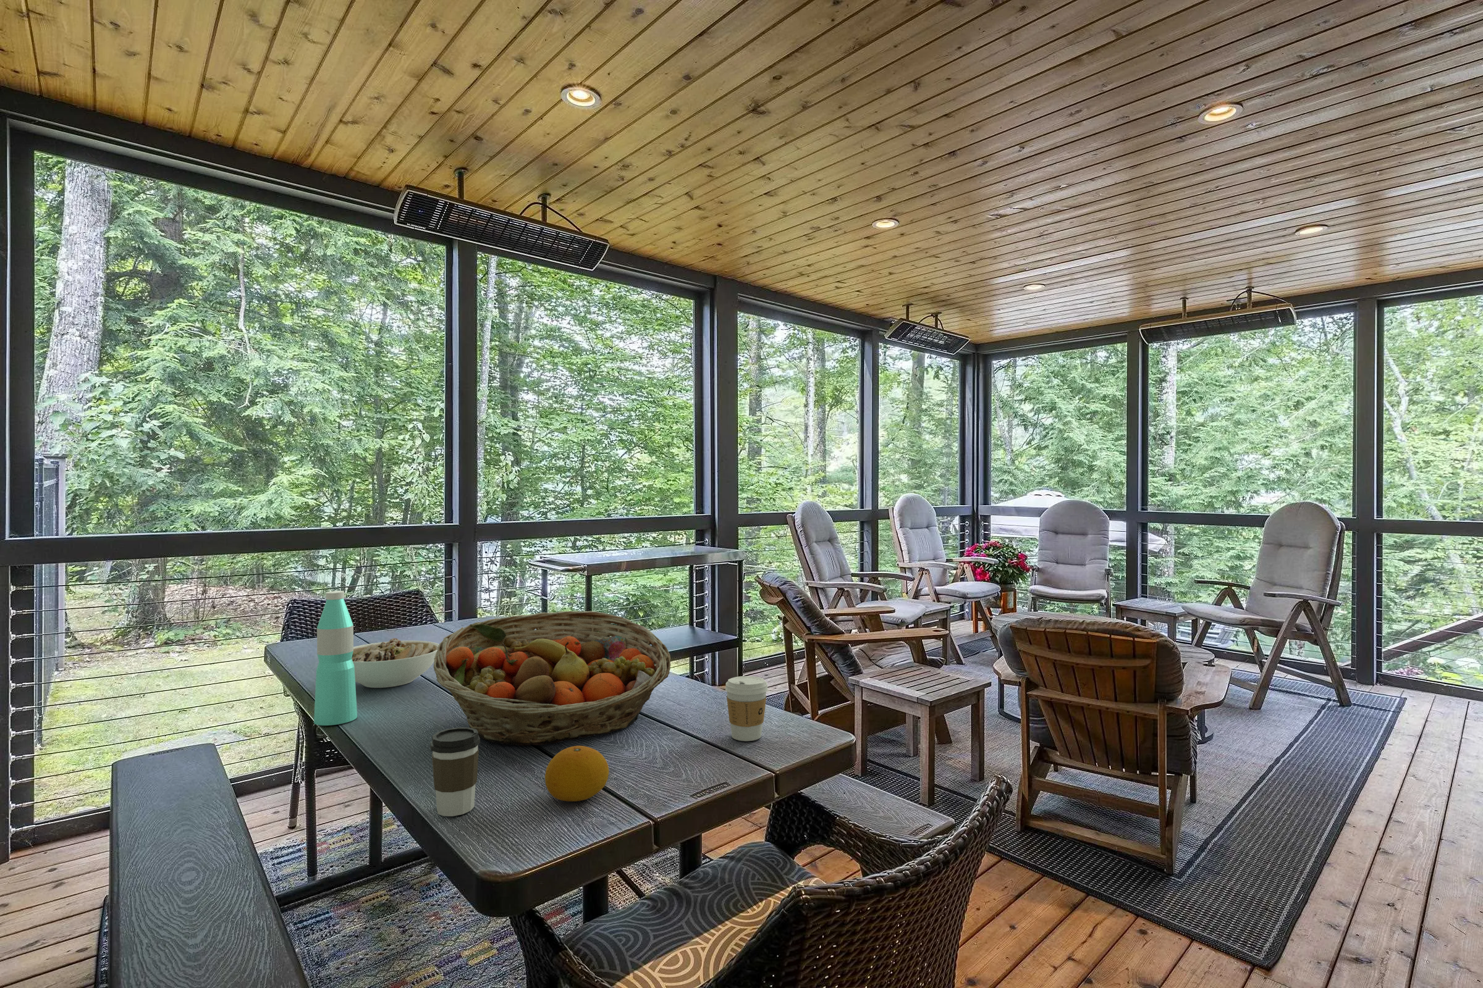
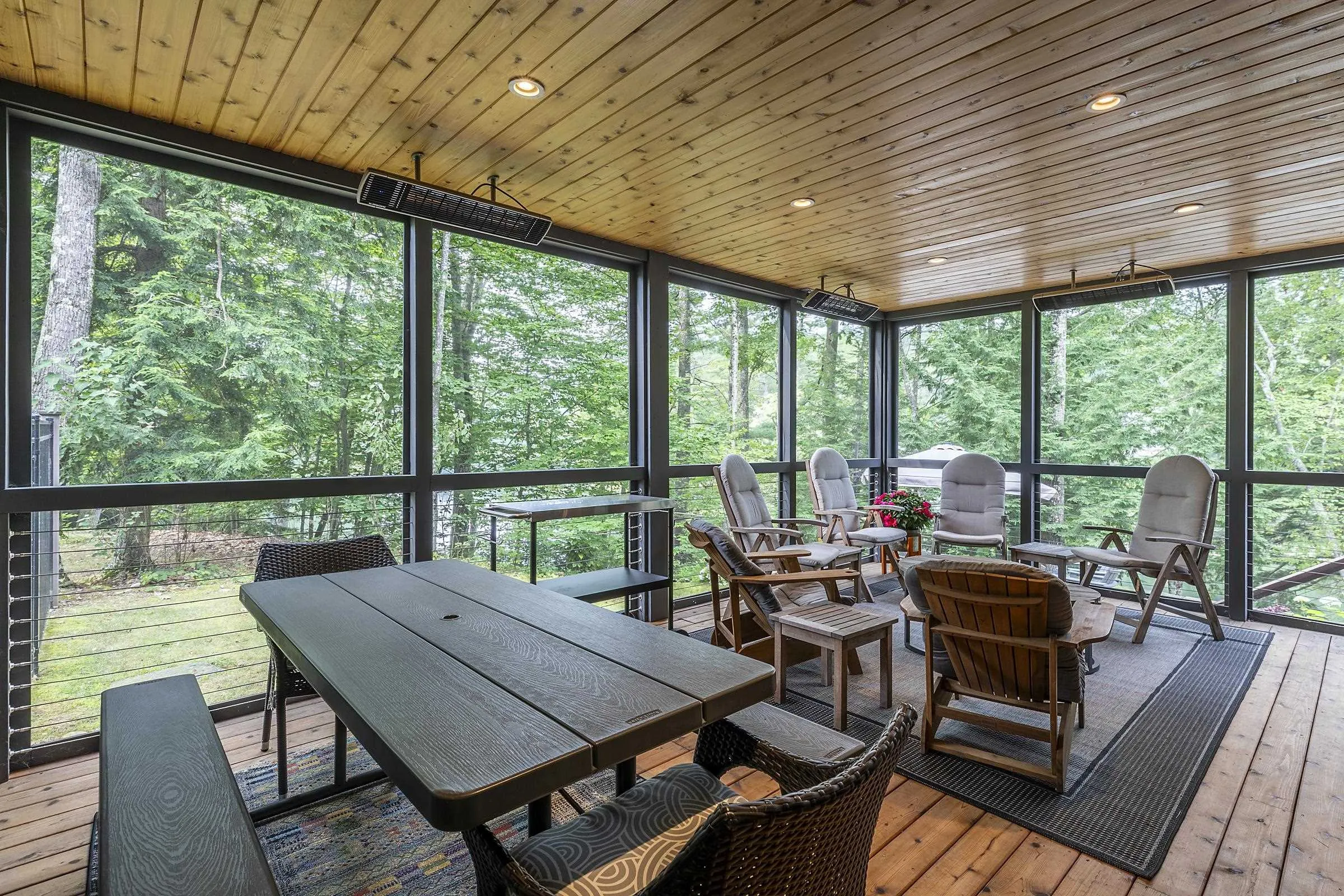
- coffee cup (746, 707)
- water bottle (335, 655)
- bowl (388, 662)
- fruit (577, 773)
- fruit basket (557, 672)
- coffee cup (456, 771)
